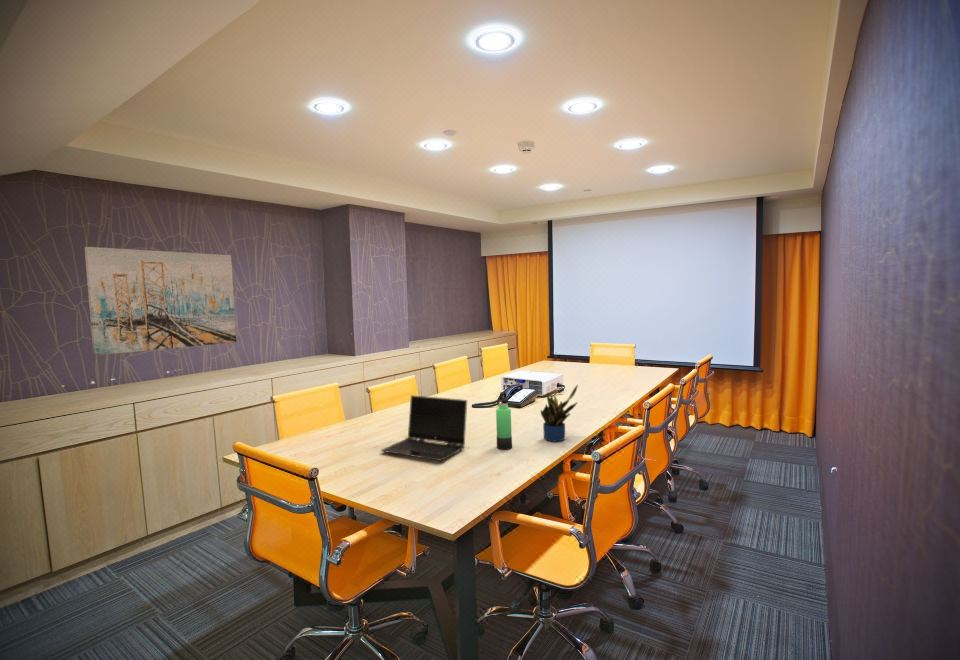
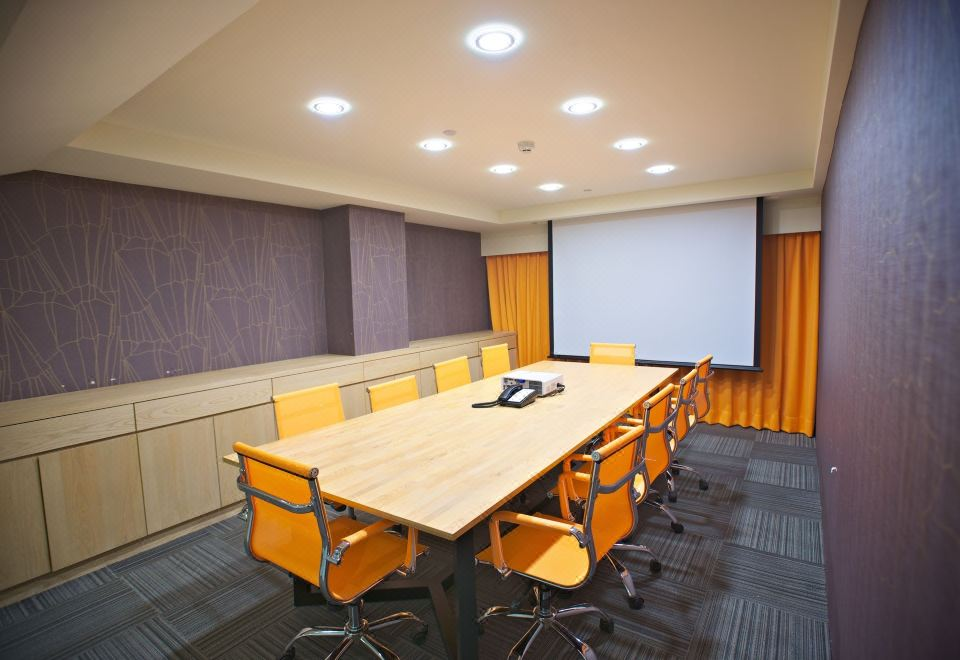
- potted plant (560, 410)
- thermos bottle (503, 419)
- wall art (169, 300)
- laptop computer (424, 426)
